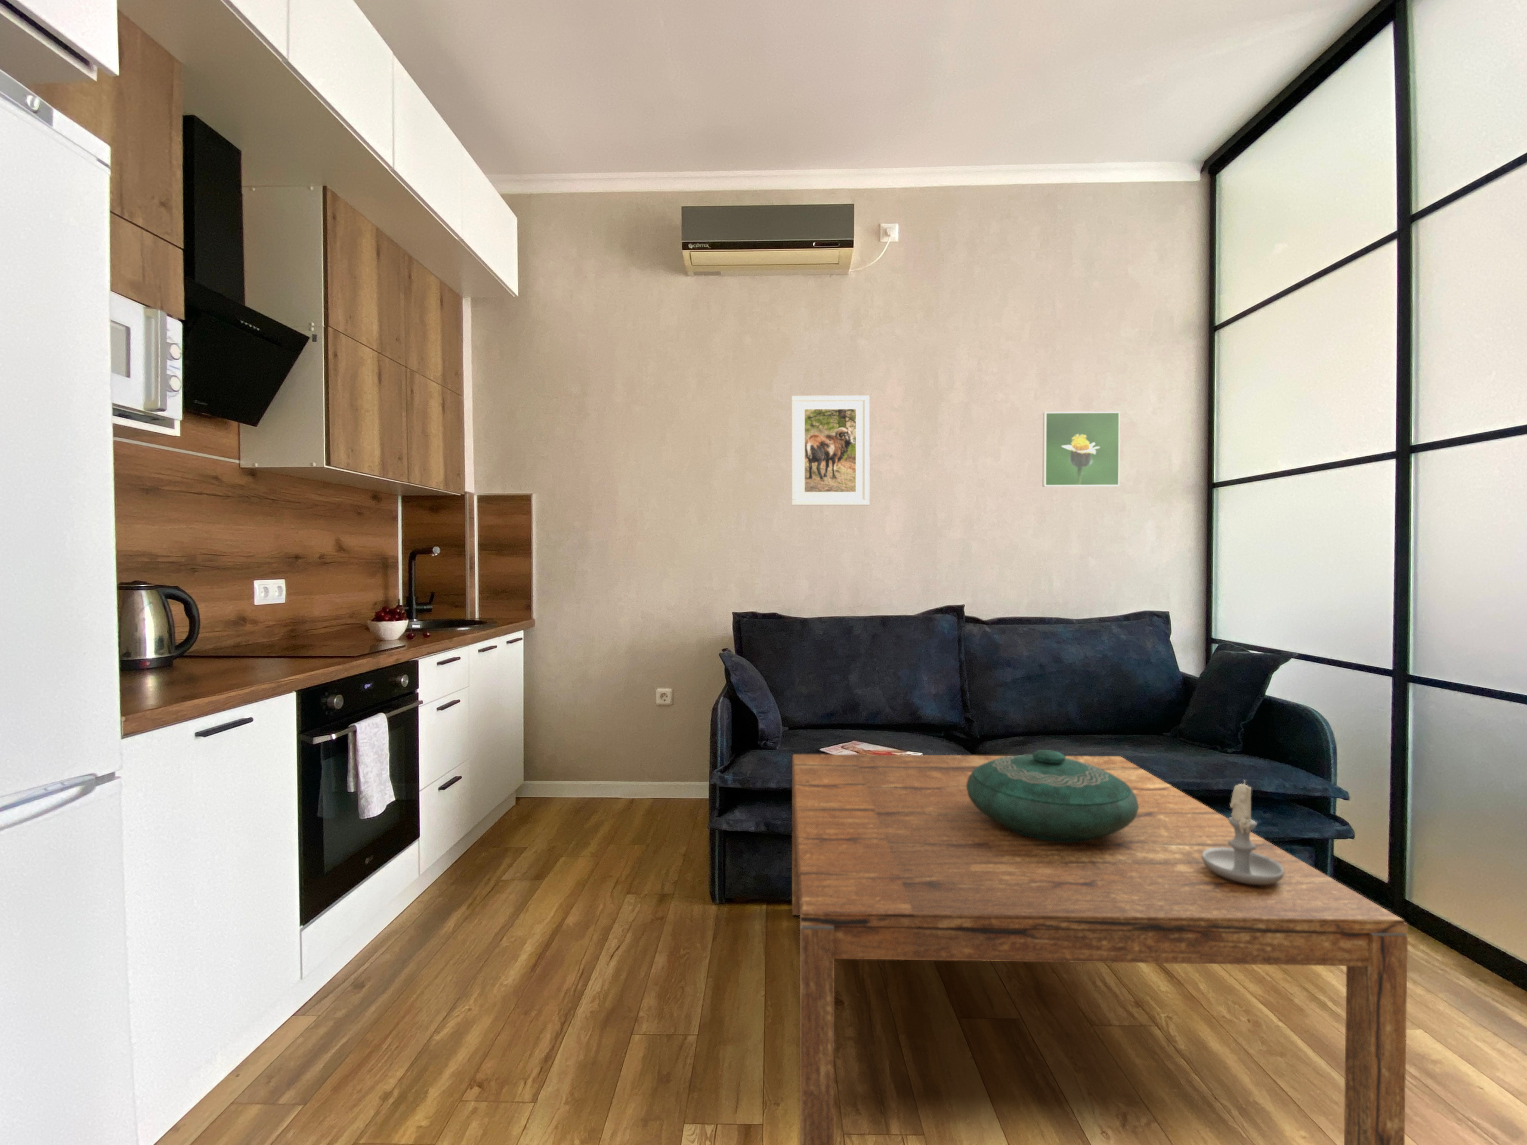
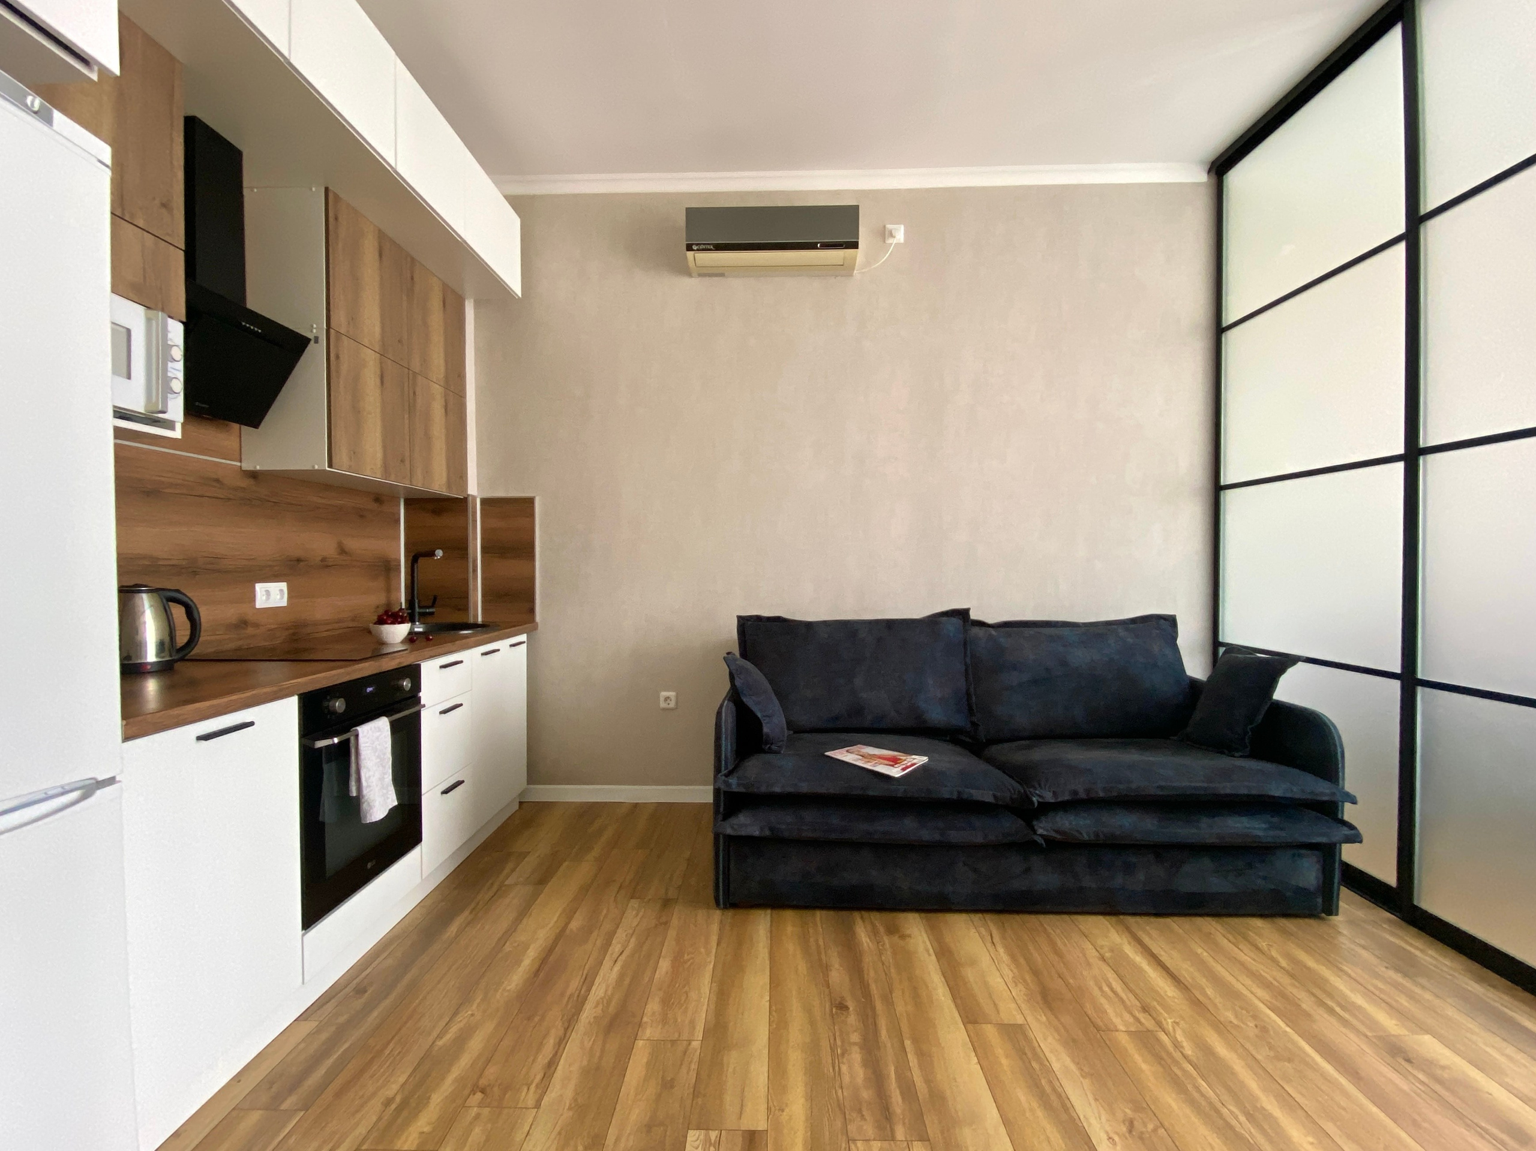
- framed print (1081, 449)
- decorative bowl (1048, 787)
- coffee table (1006, 912)
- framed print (830, 450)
- candle (1242, 826)
